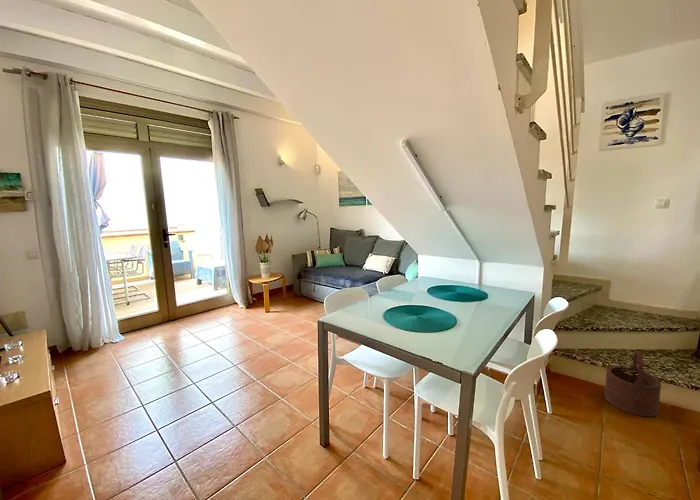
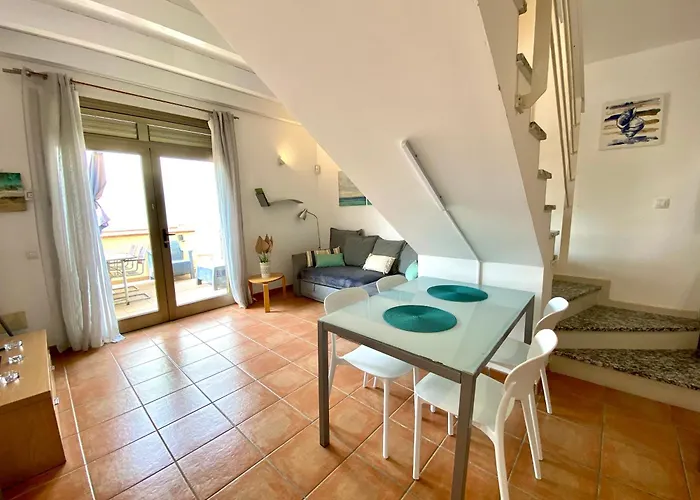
- wooden bucket (632, 378)
